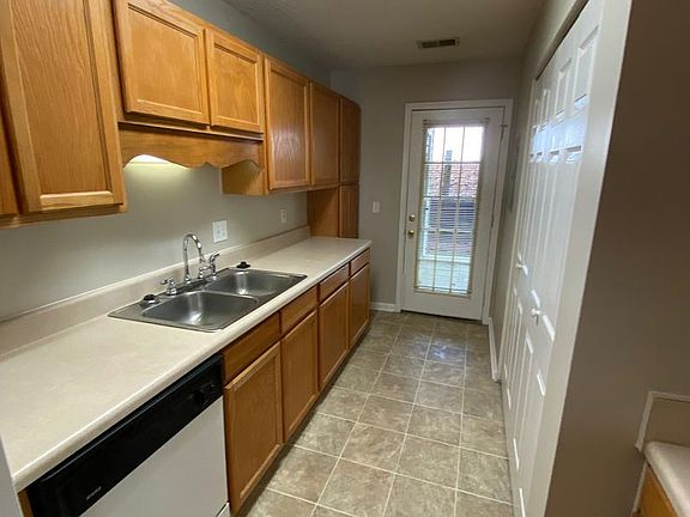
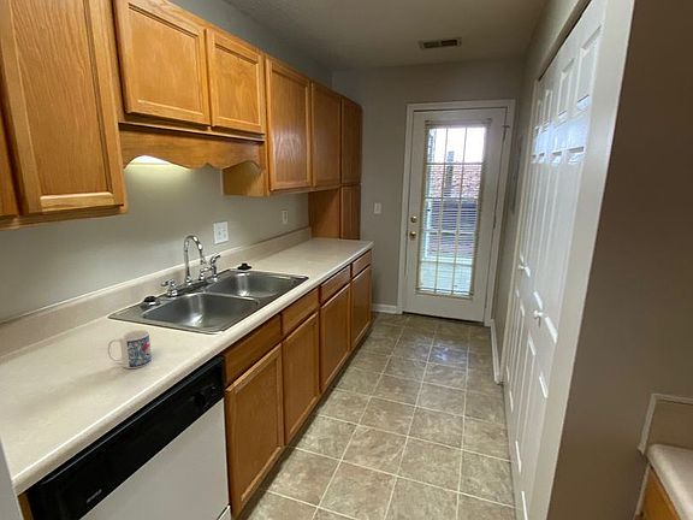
+ mug (129, 349)
